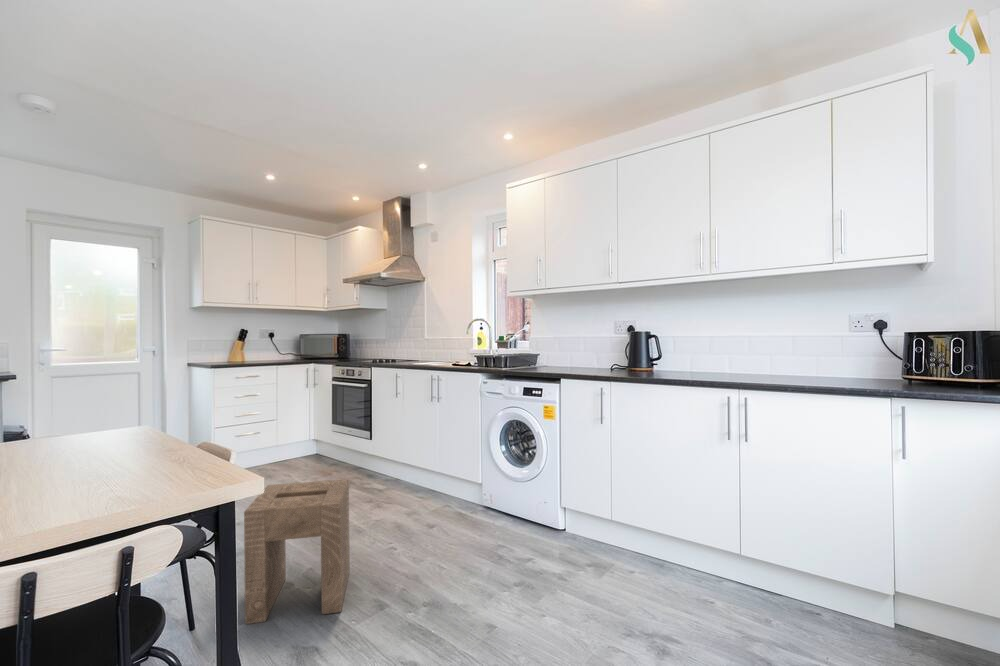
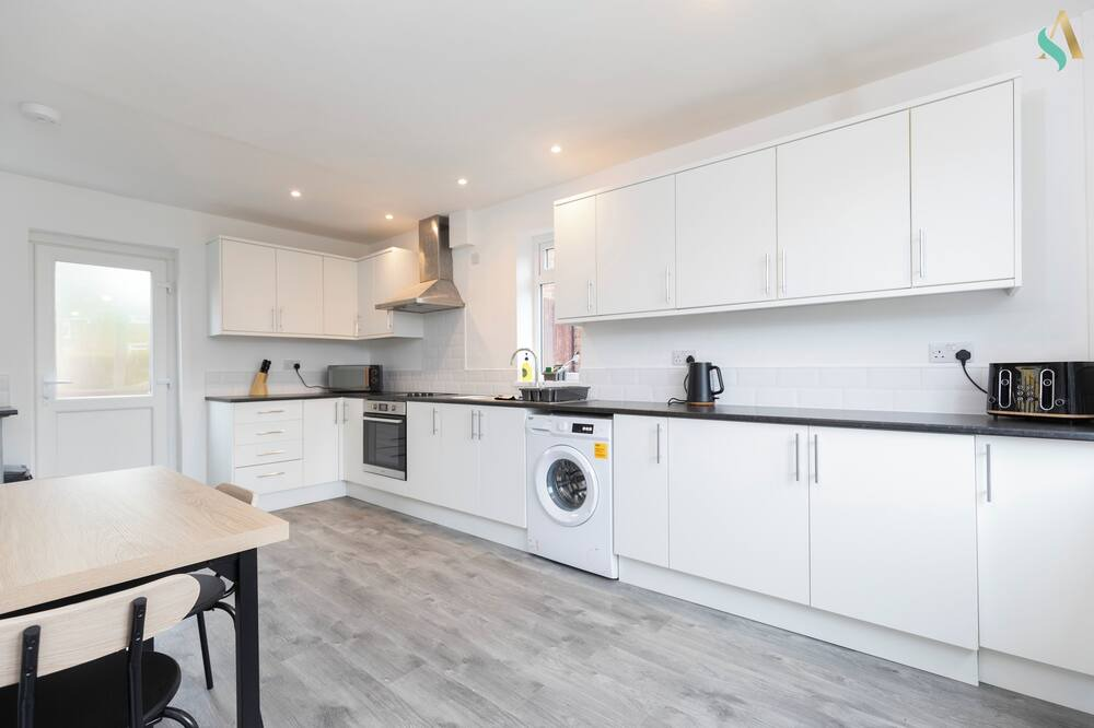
- stool (302, 537)
